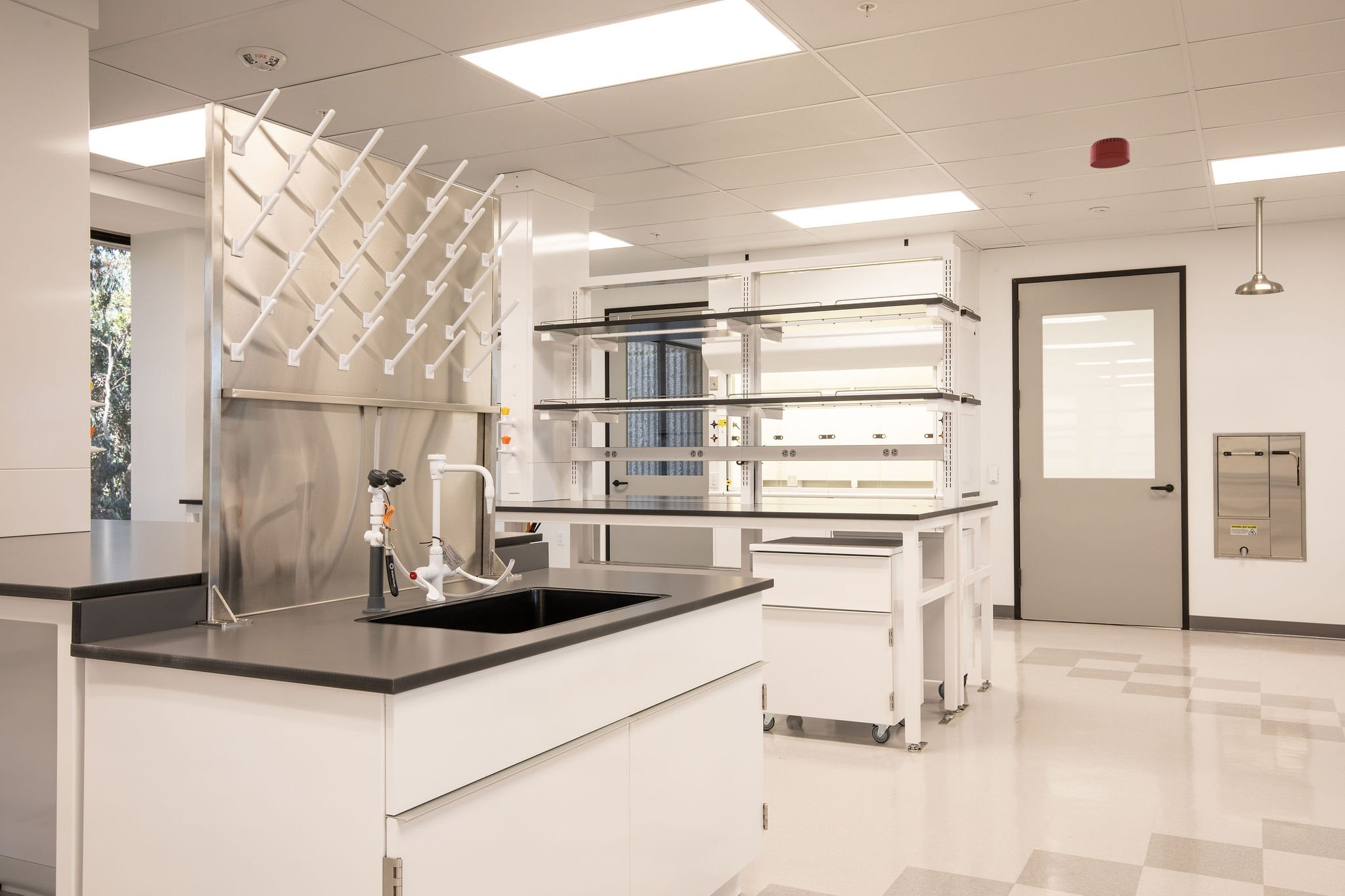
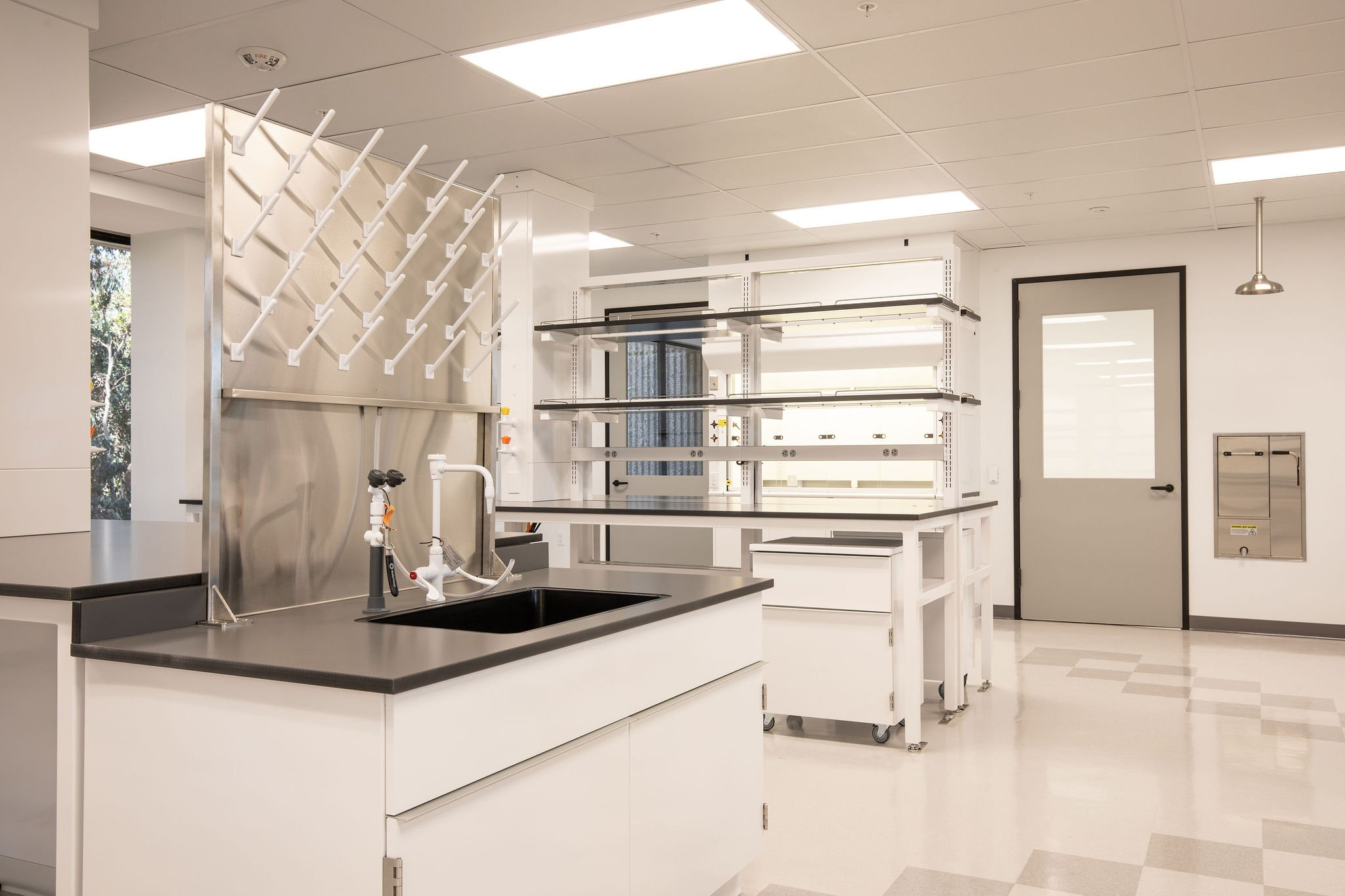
- smoke detector (1109, 152)
